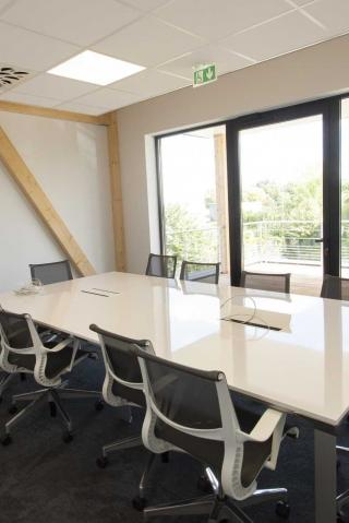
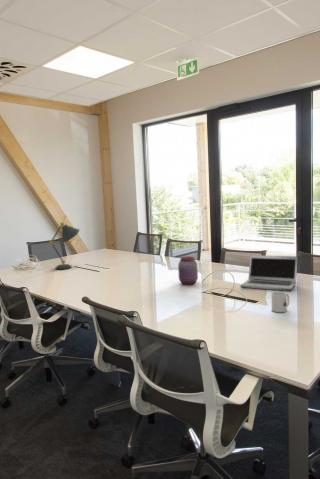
+ mug (281, 301)
+ jar (187, 270)
+ desk lamp (64, 241)
+ laptop (269, 271)
